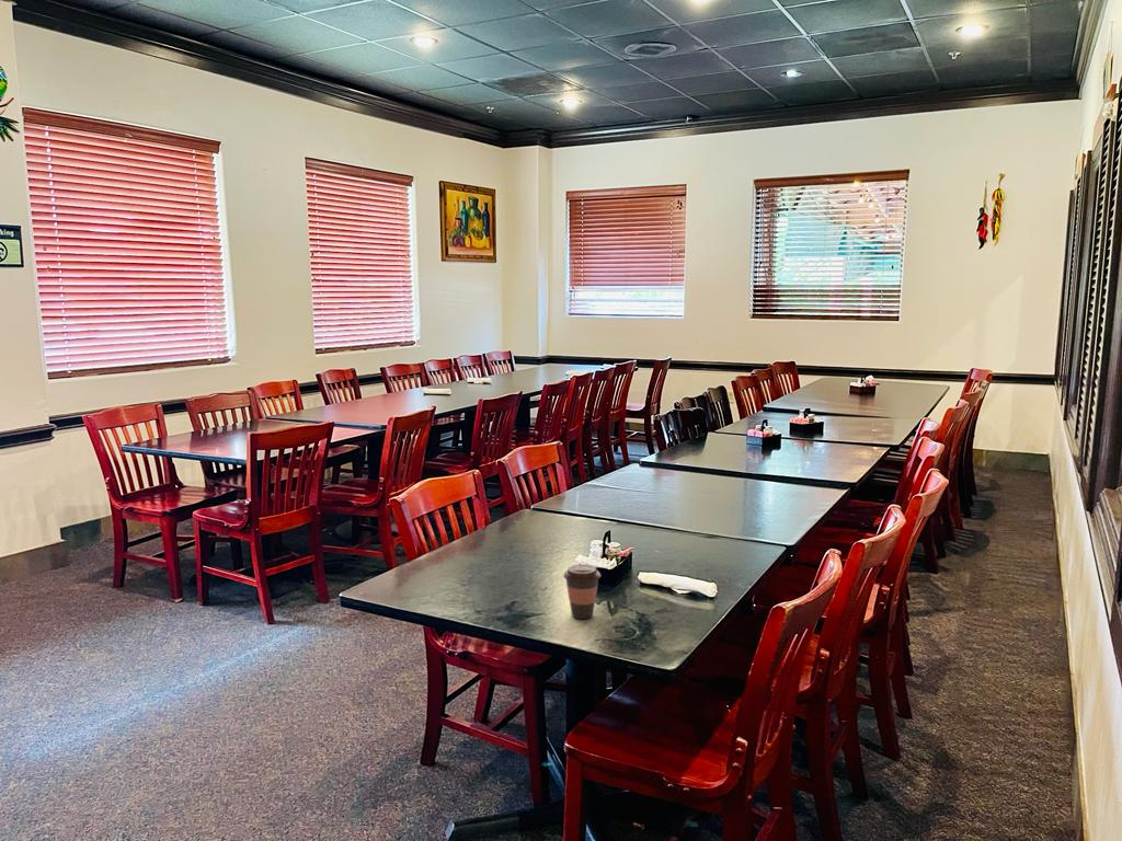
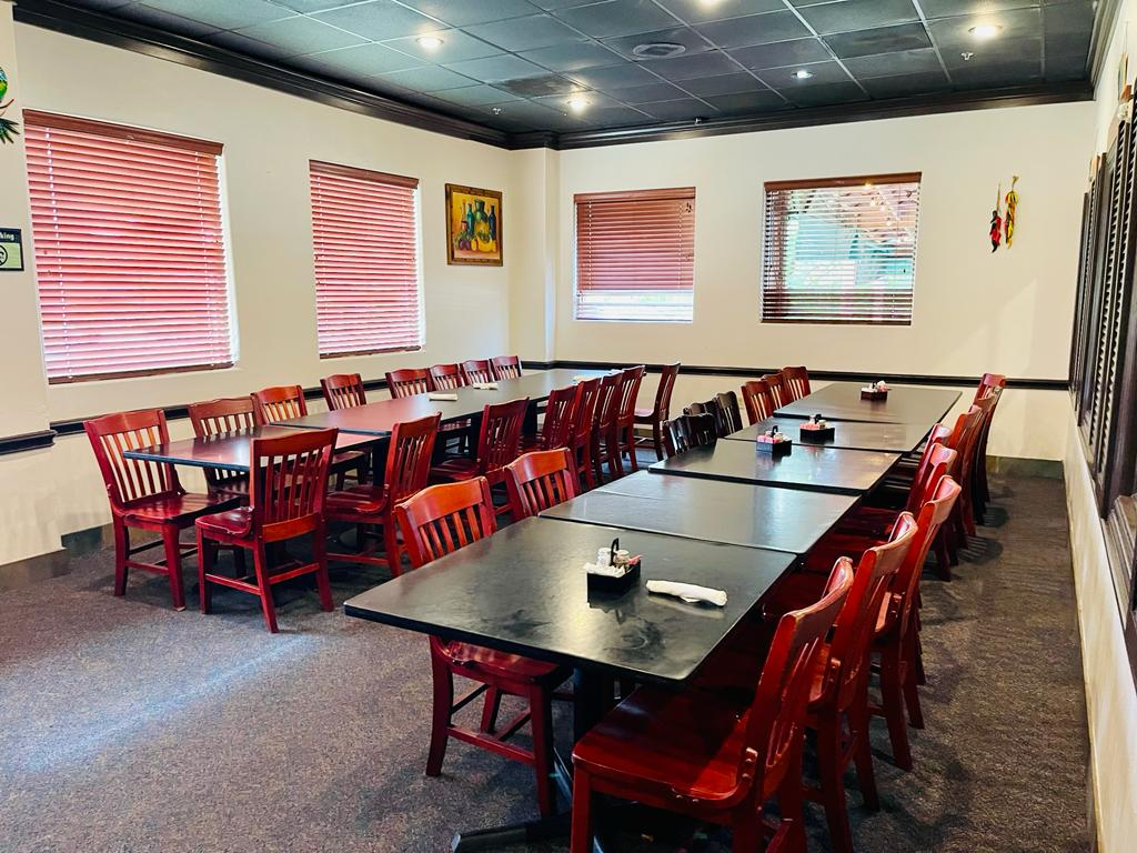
- coffee cup (582, 591)
